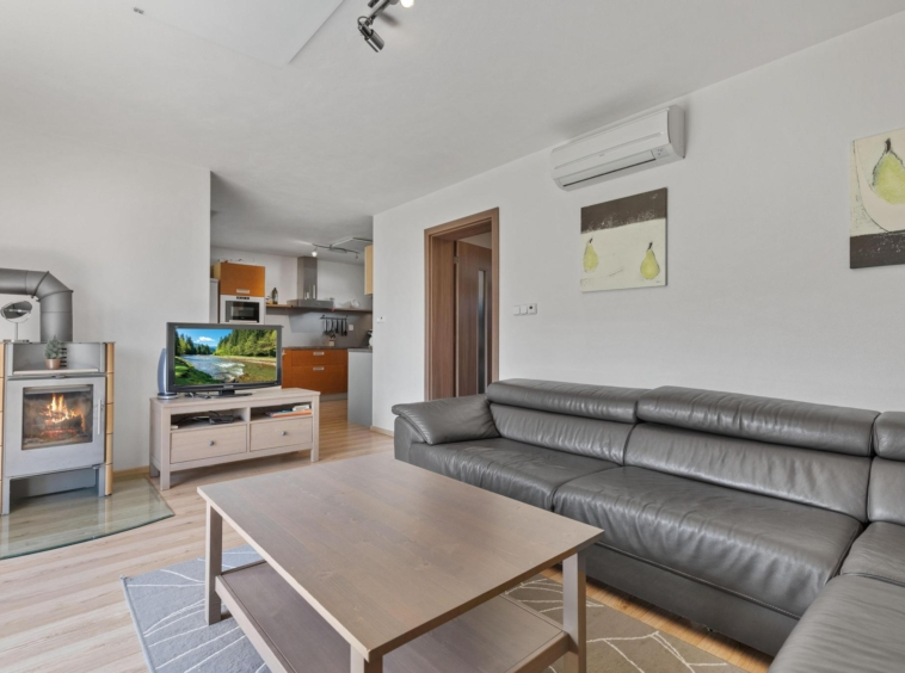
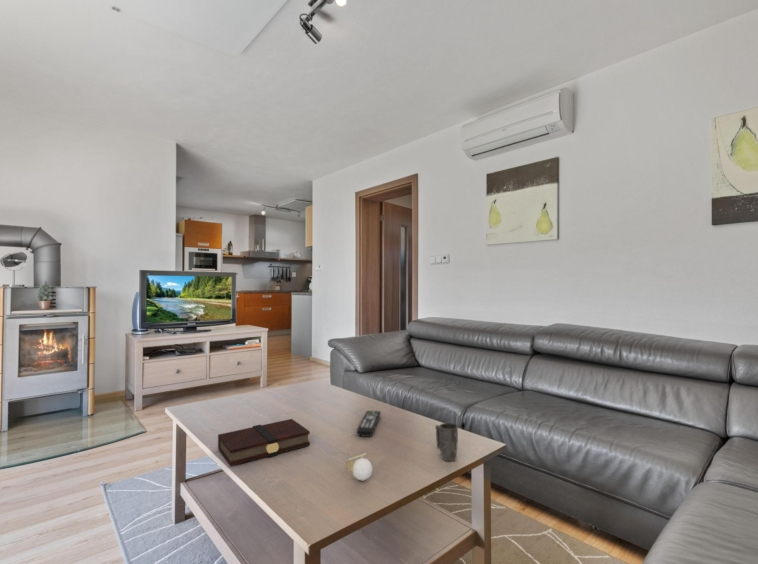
+ mug (446, 440)
+ fruit (359, 467)
+ remote control (369, 422)
+ book (264, 440)
